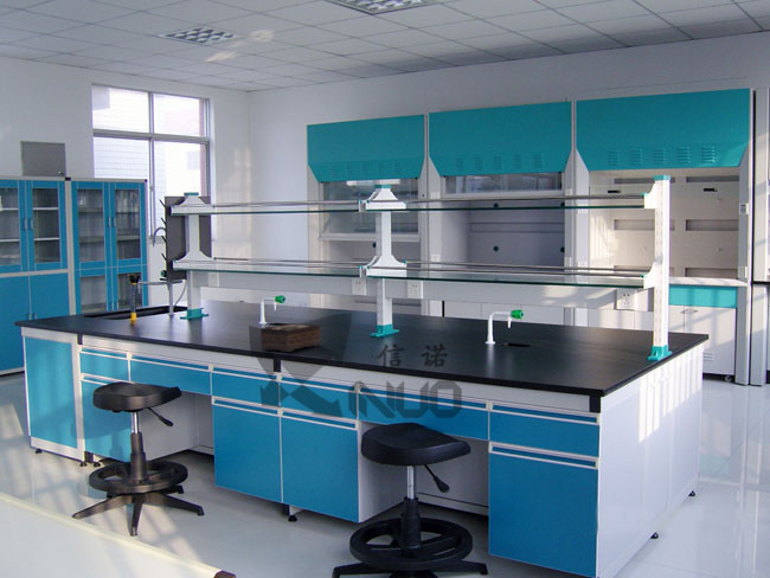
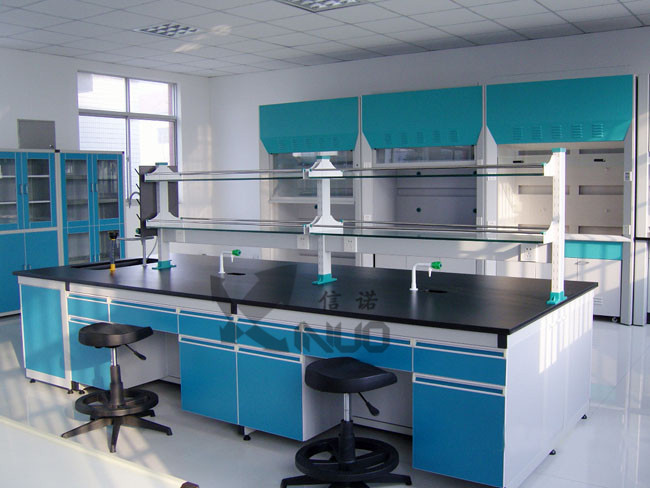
- tissue box (290, 336)
